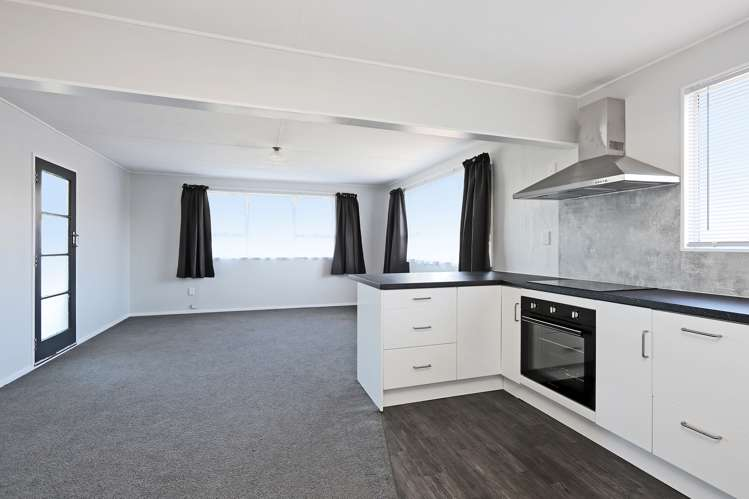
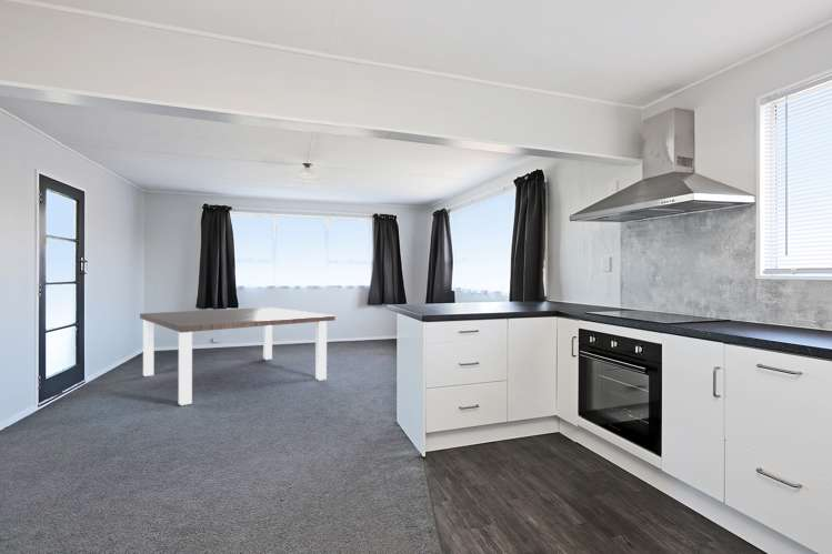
+ dining table (235, 328)
